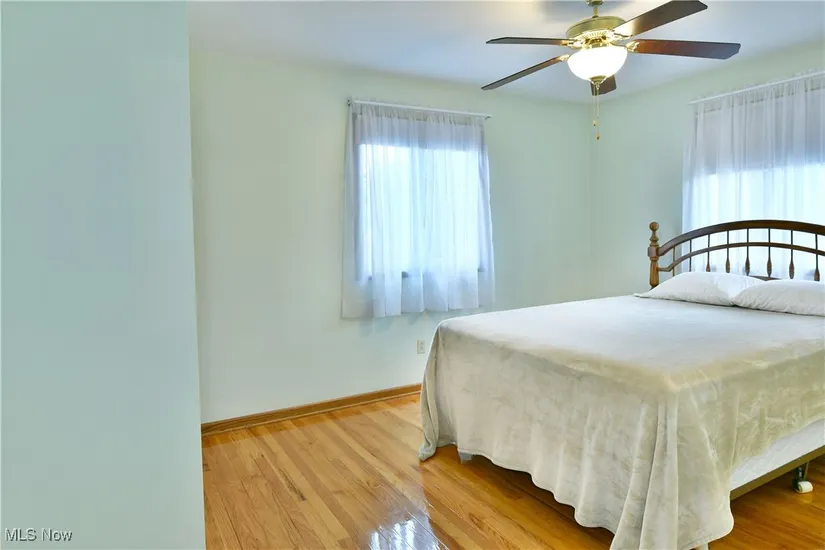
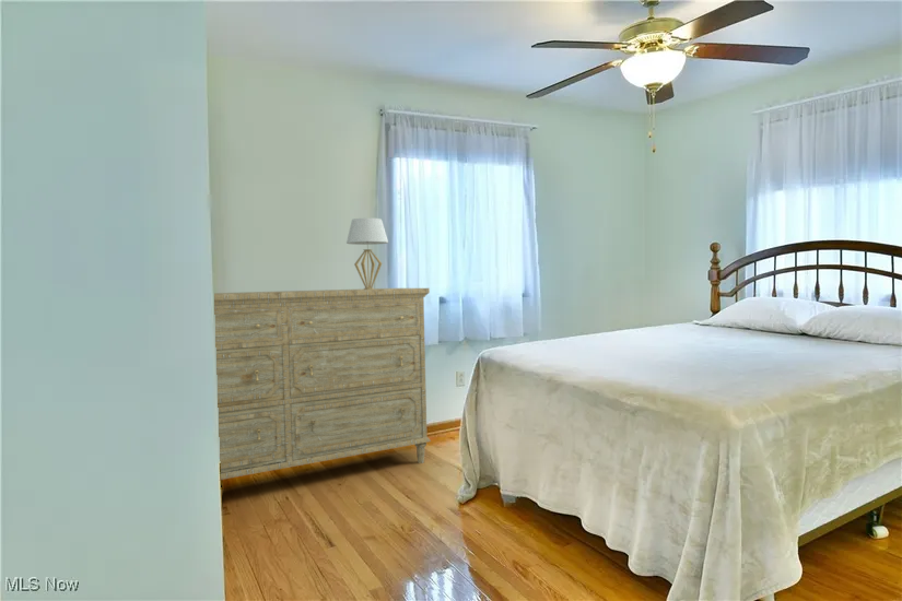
+ table lamp (367, 254)
+ dresser (278, 386)
